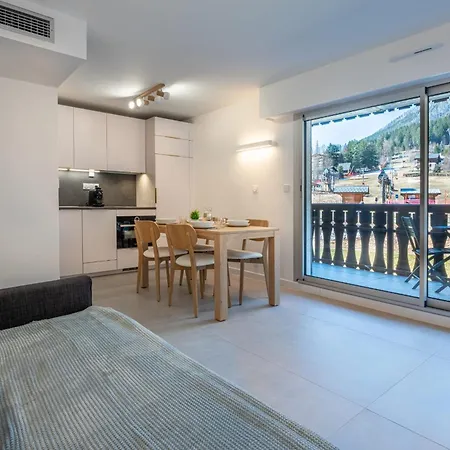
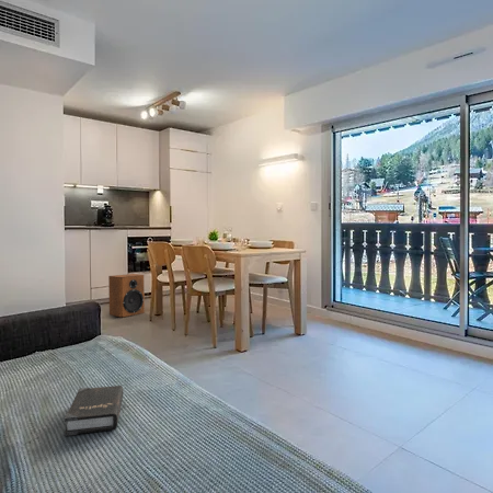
+ hardback book (96, 406)
+ speaker (127, 294)
